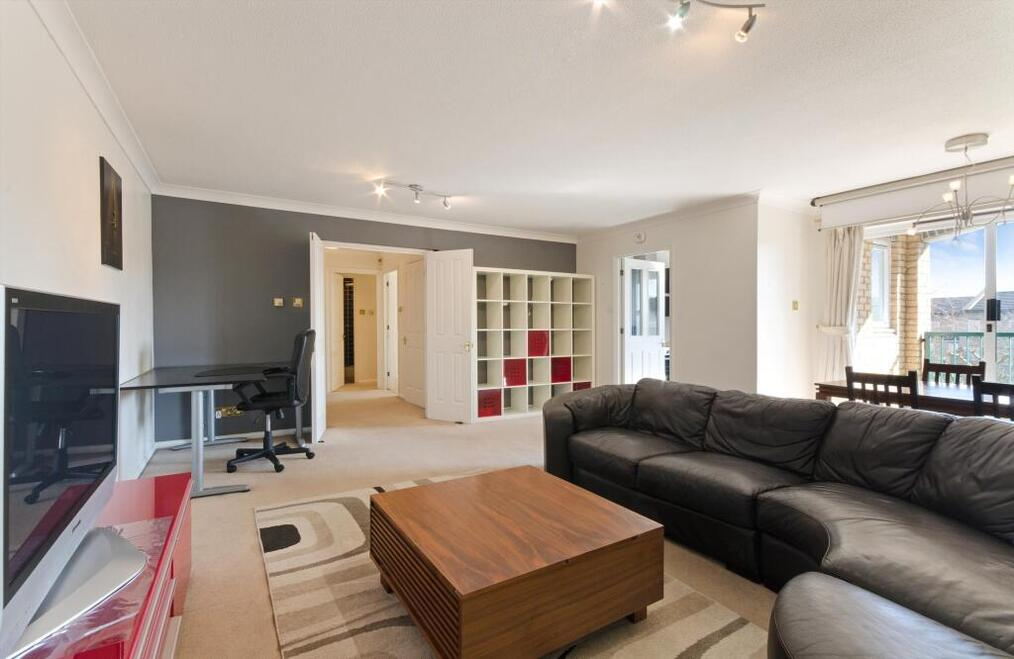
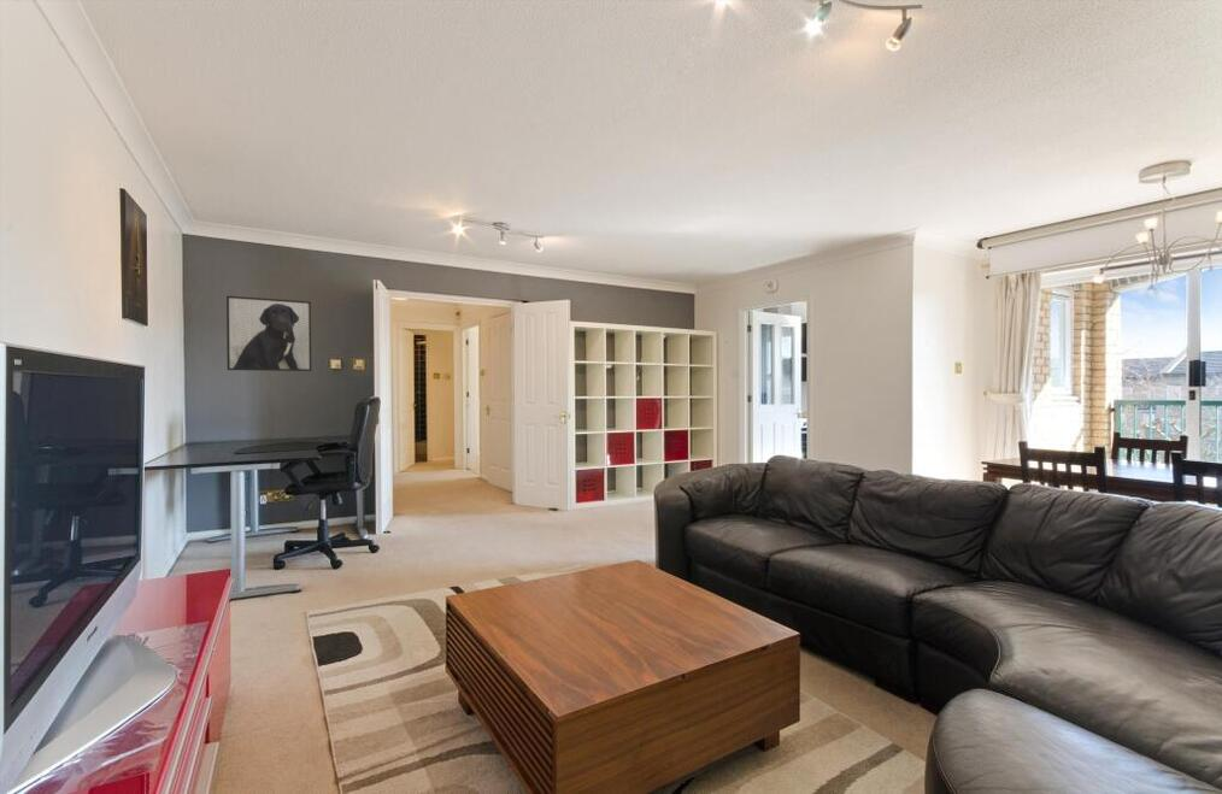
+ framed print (270, 334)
